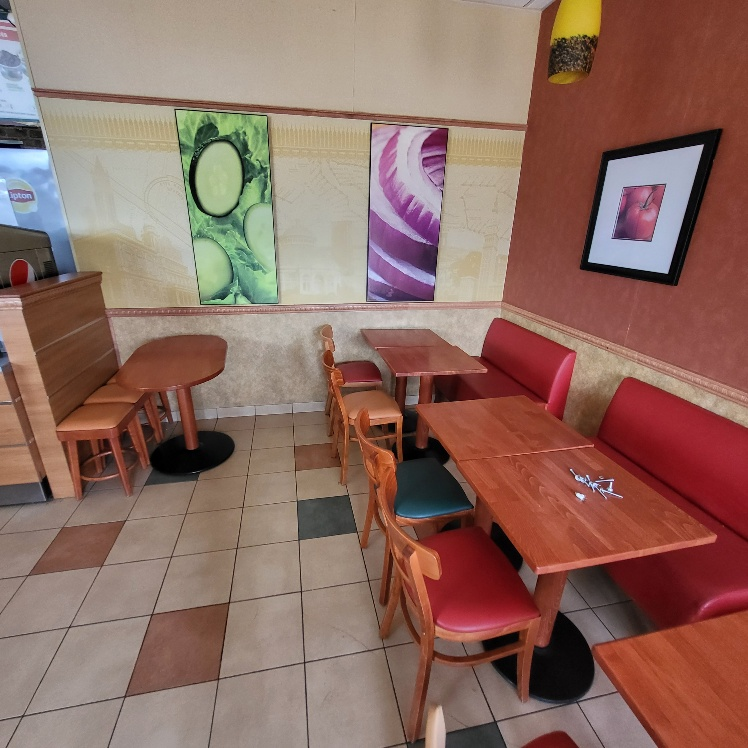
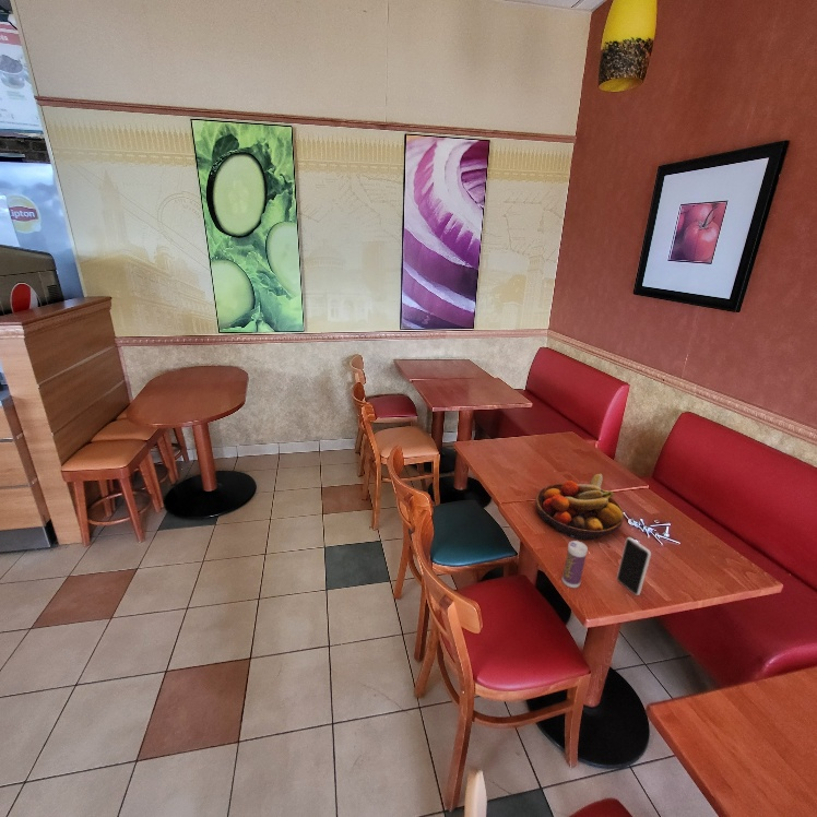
+ fruit bowl (579, 501)
+ smartphone (632, 566)
+ beverage can (573, 564)
